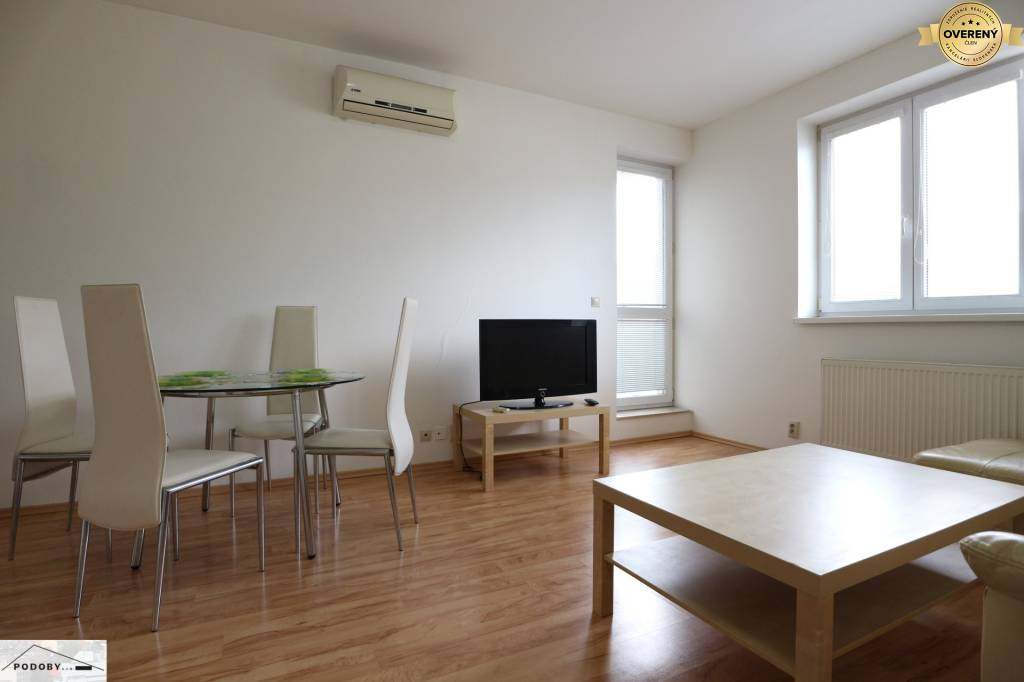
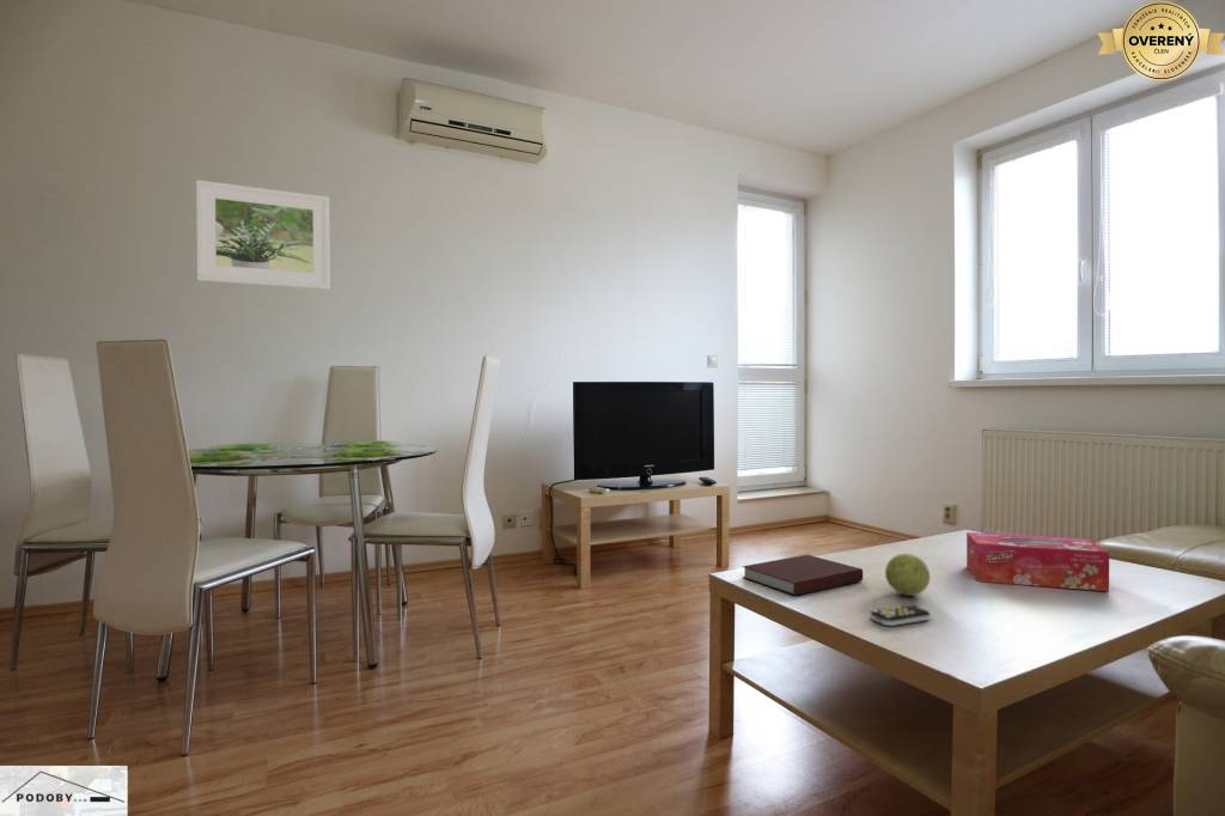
+ notebook (802, 573)
+ tissue box (1032, 559)
+ decorative ball (907, 574)
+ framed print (266, 237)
+ remote control (900, 614)
